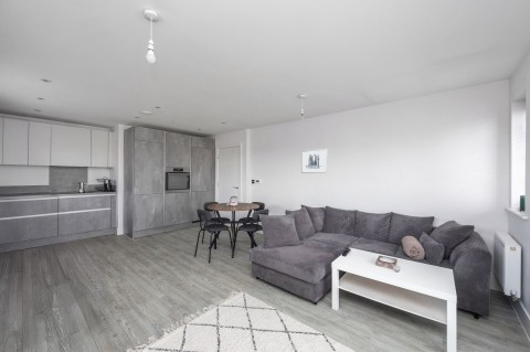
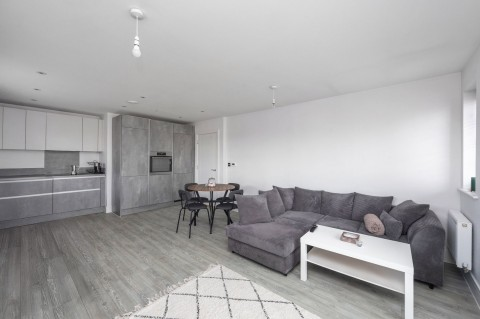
- wall art (314, 161)
